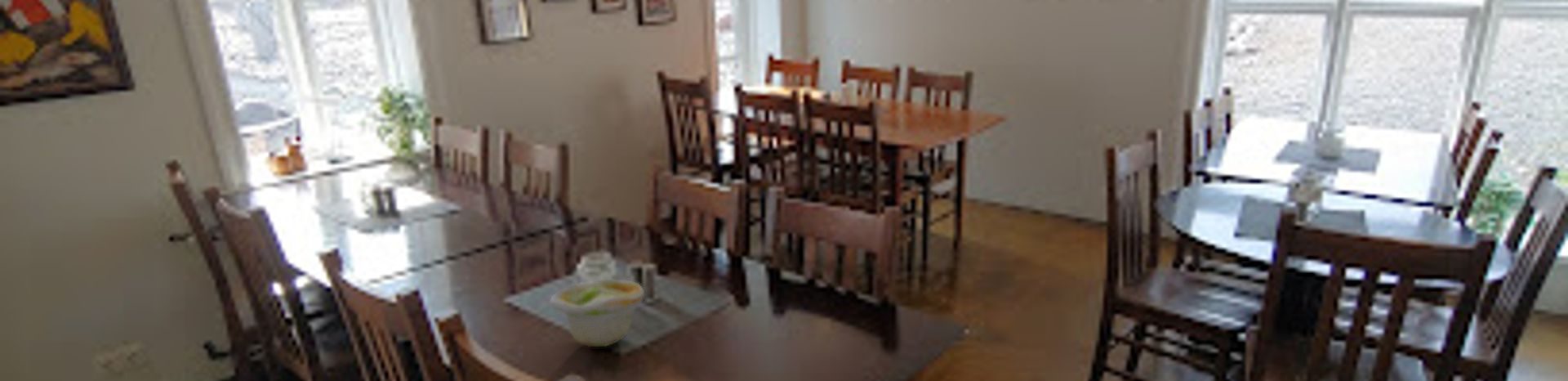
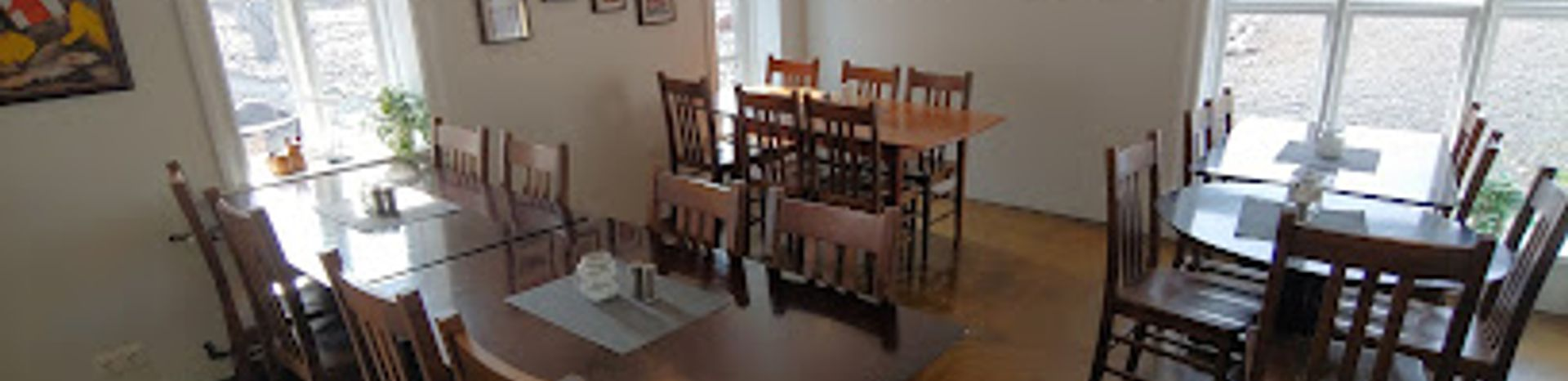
- bowl (599, 316)
